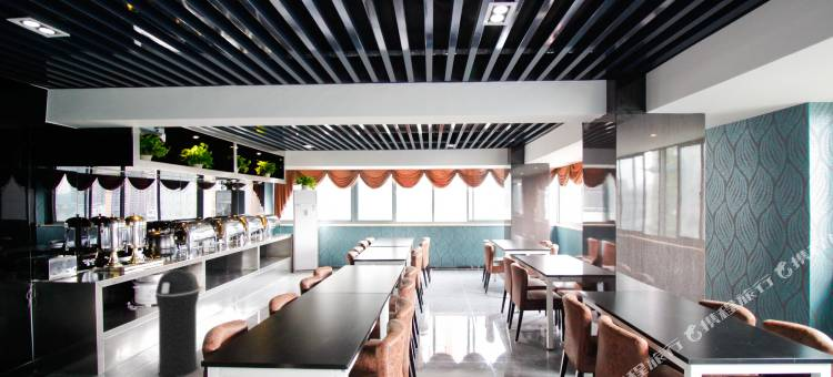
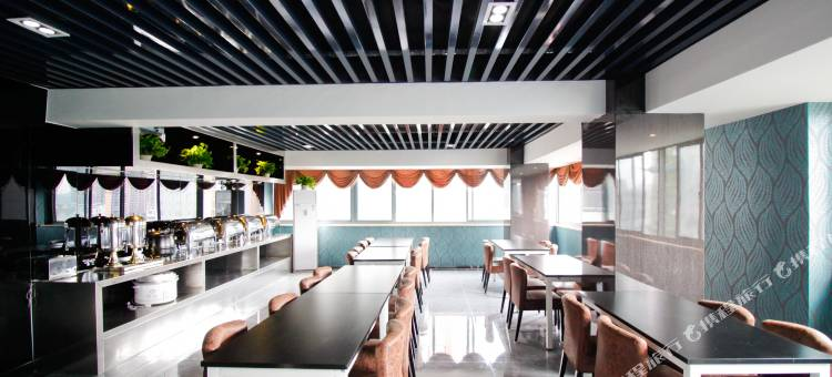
- trash can (177, 319)
